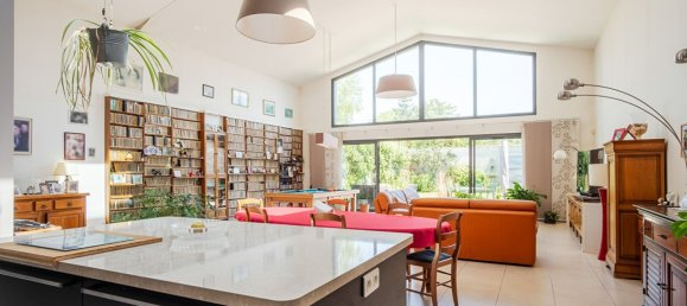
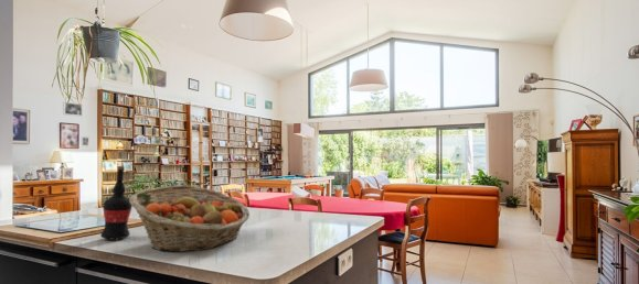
+ wine bottle (116, 201)
+ fruit basket (193, 214)
